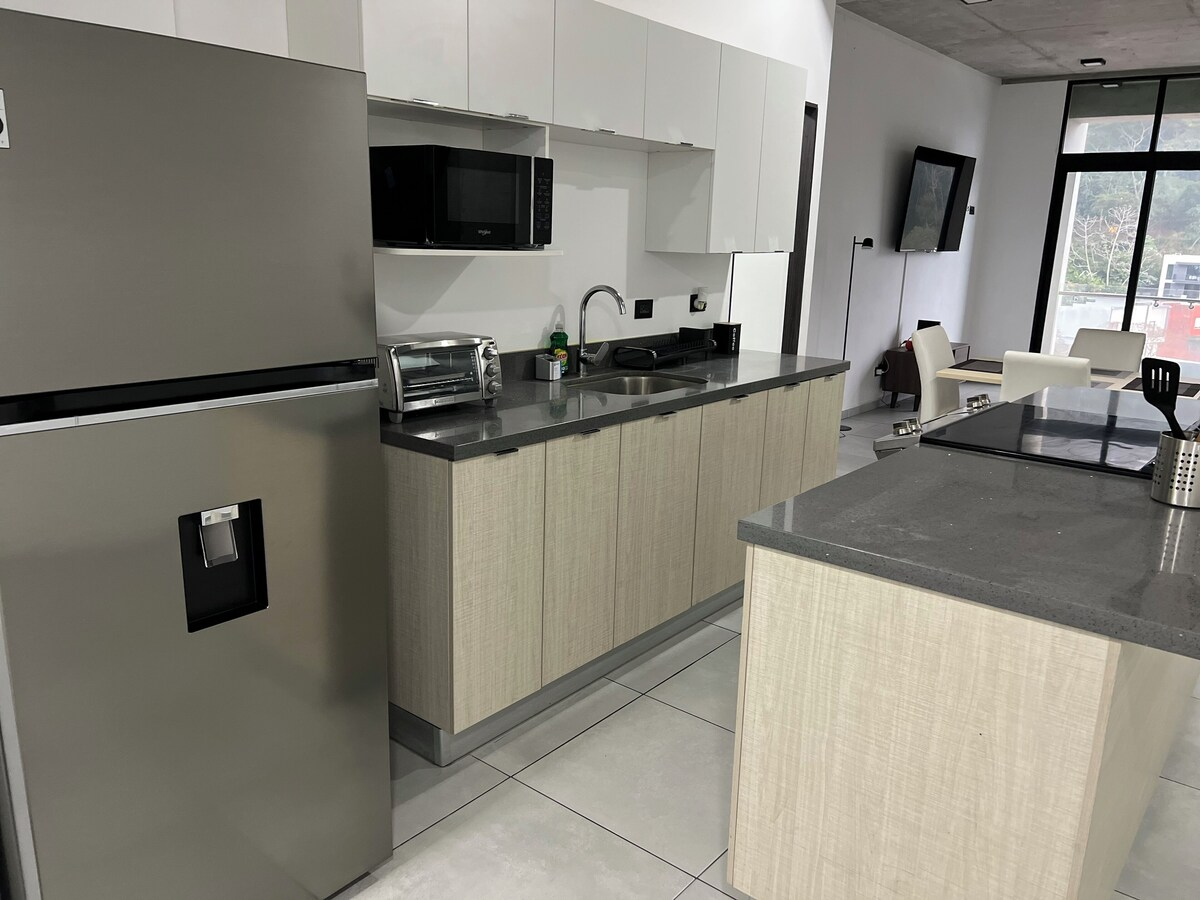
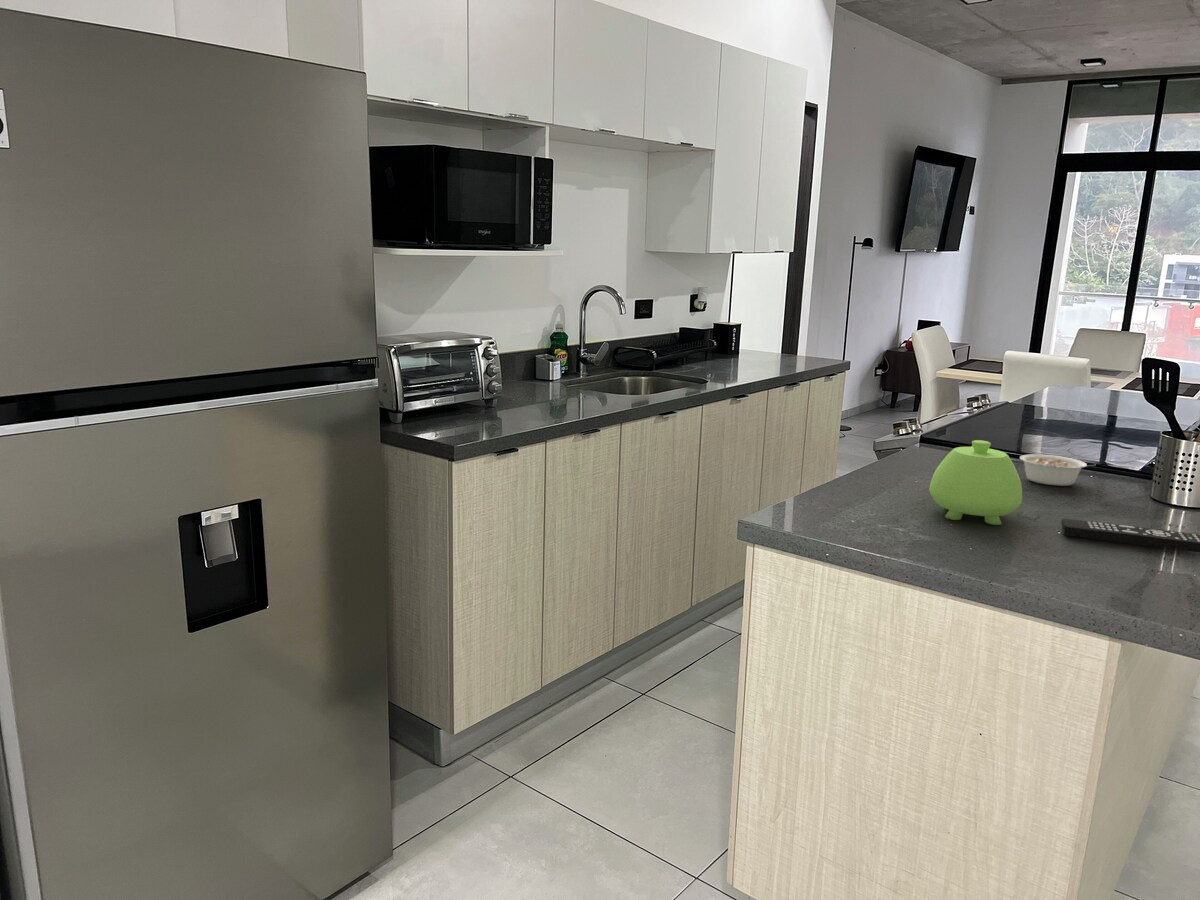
+ teapot (976, 475)
+ legume (1054, 469)
+ remote control (1136, 536)
